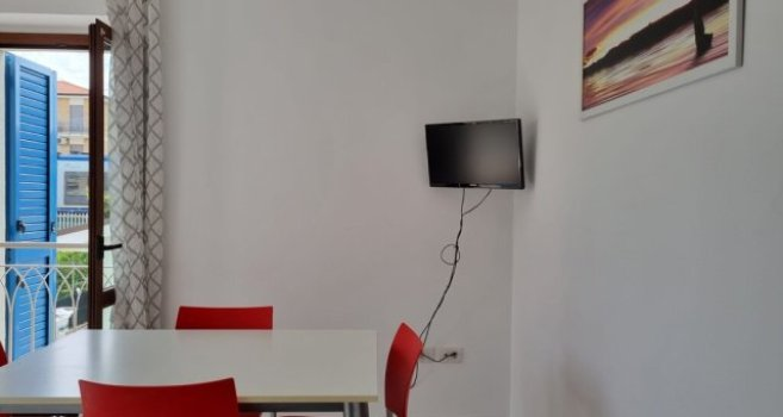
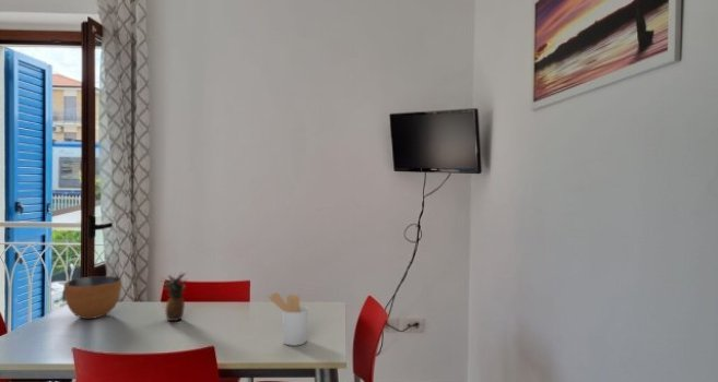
+ fruit (173, 296)
+ utensil holder (287, 317)
+ bowl (93, 298)
